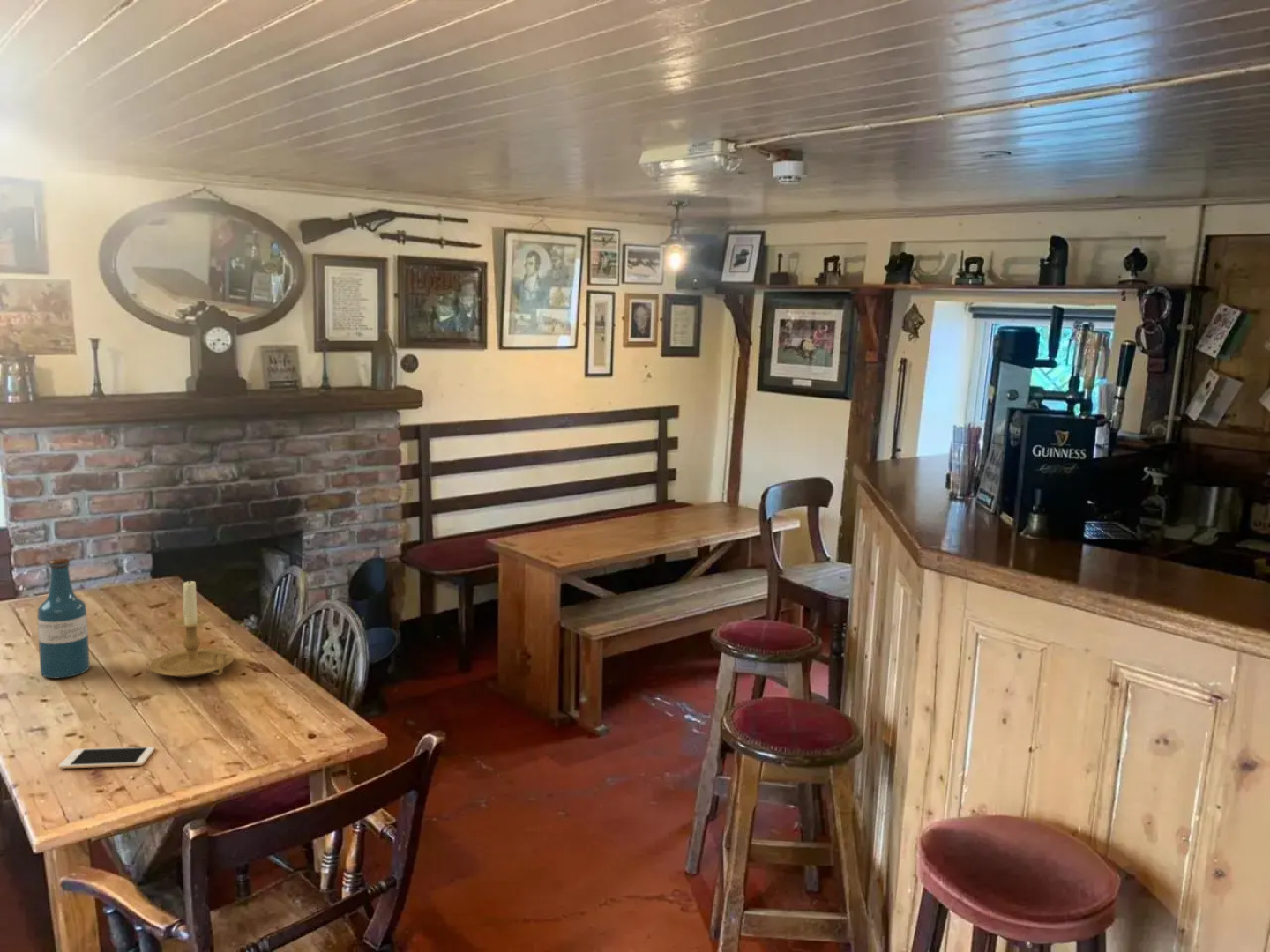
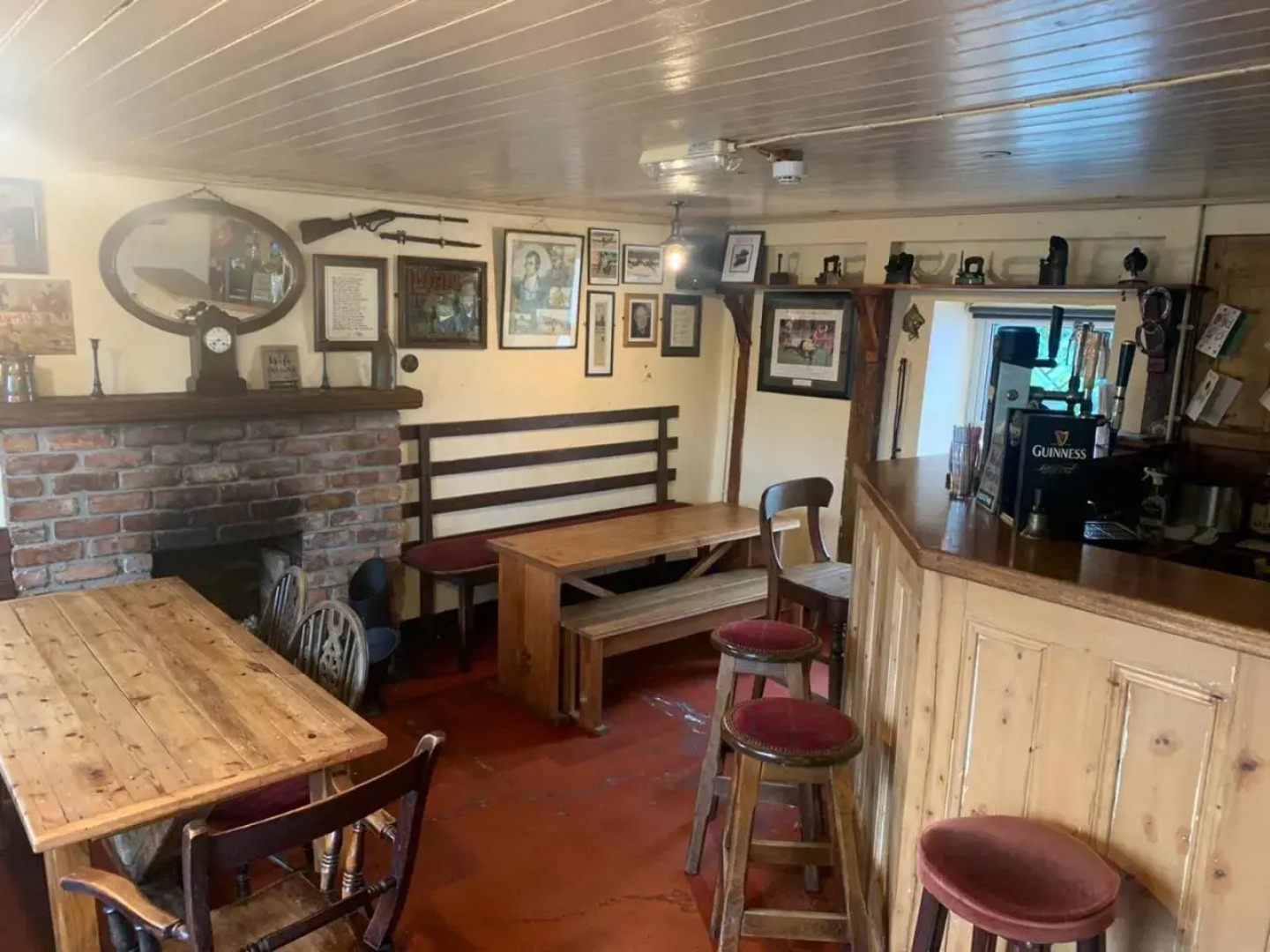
- cell phone (108, 757)
- beer bottle (62, 615)
- candle holder (190, 624)
